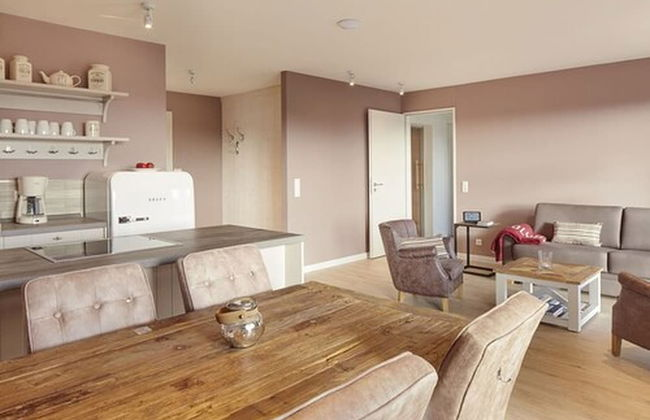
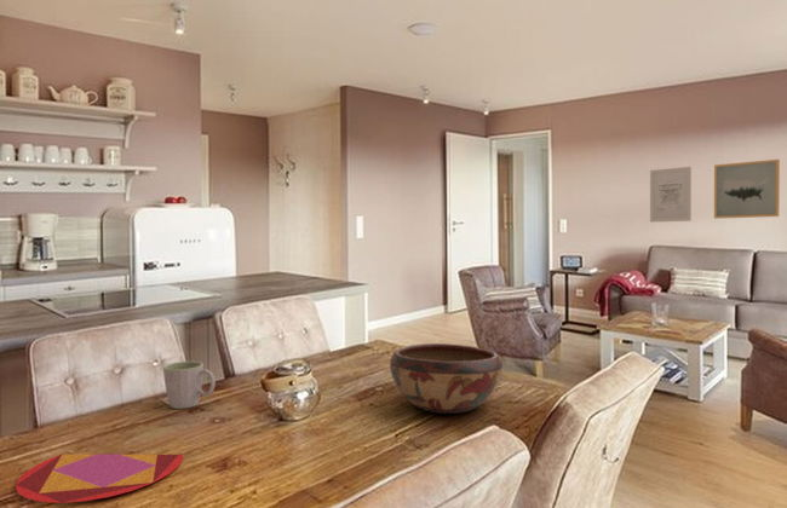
+ decorative bowl (446, 377)
+ plate (104, 467)
+ wall art (745, 190)
+ wall art (670, 195)
+ mug (190, 385)
